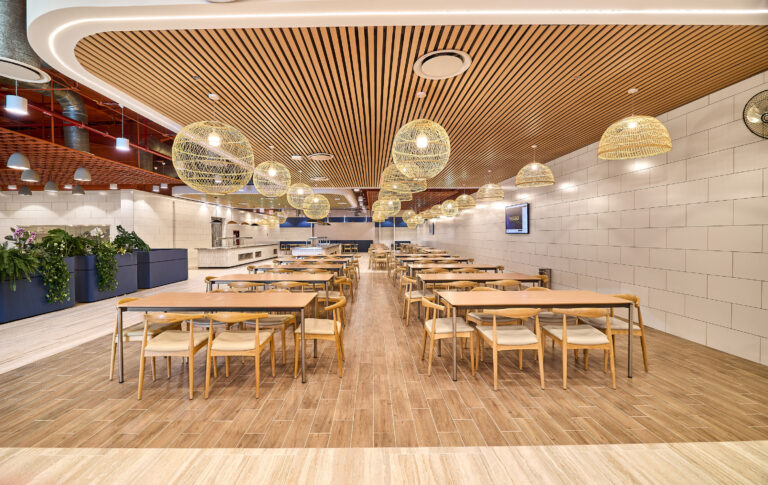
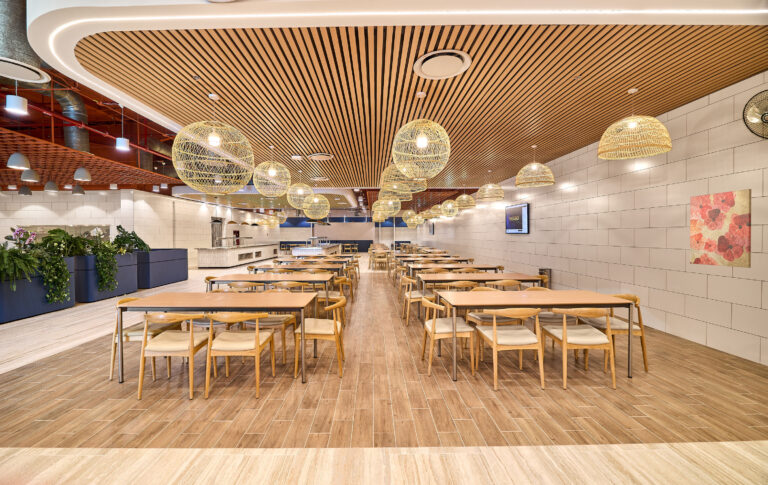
+ wall art (718, 229)
